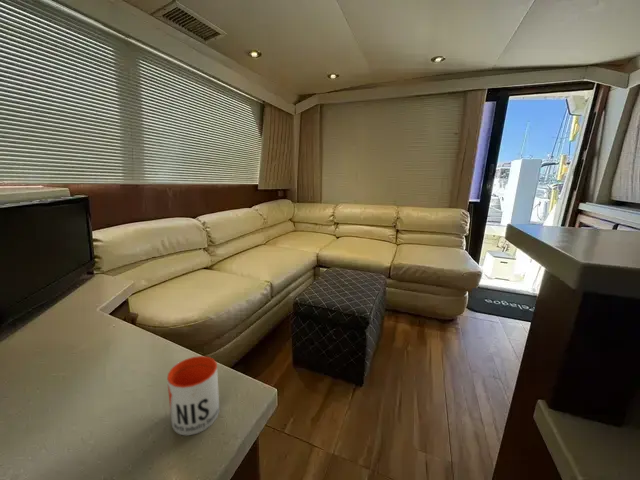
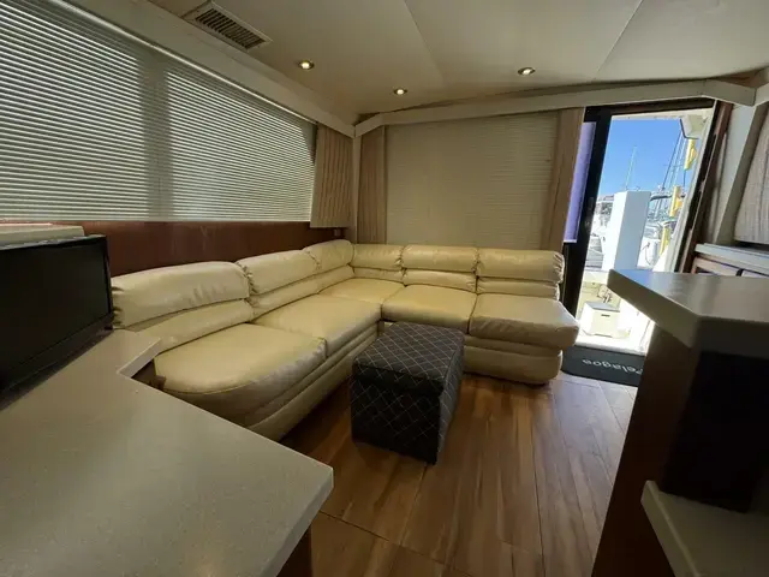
- mug (189, 388)
